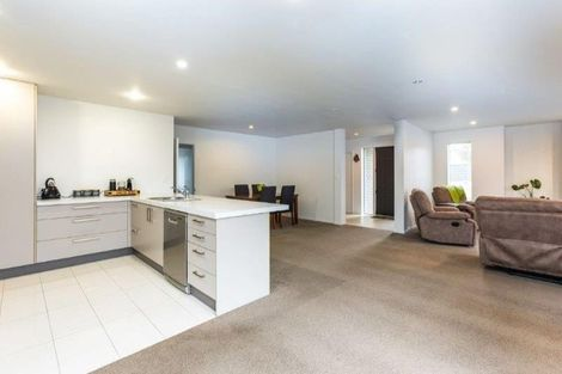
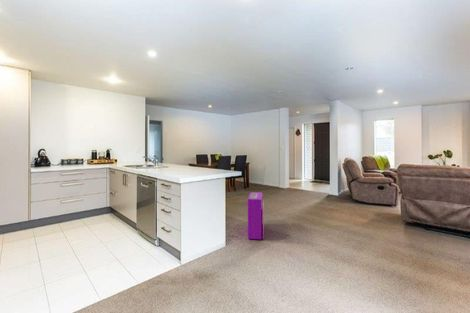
+ air purifier (256, 213)
